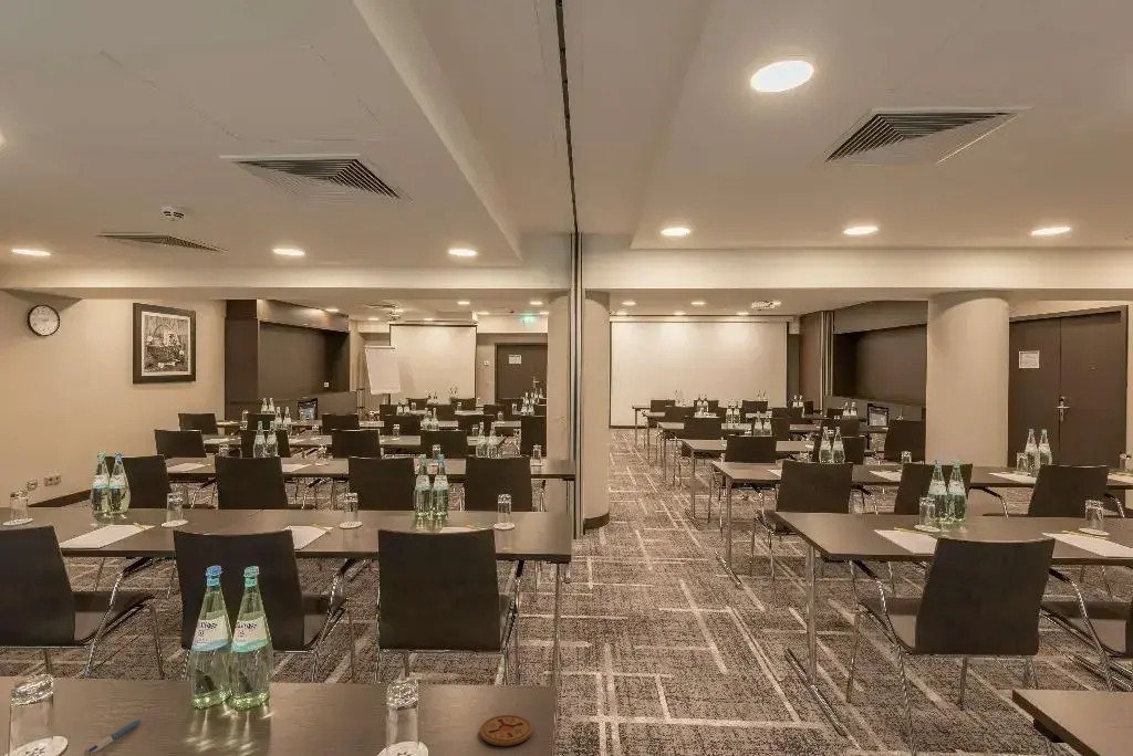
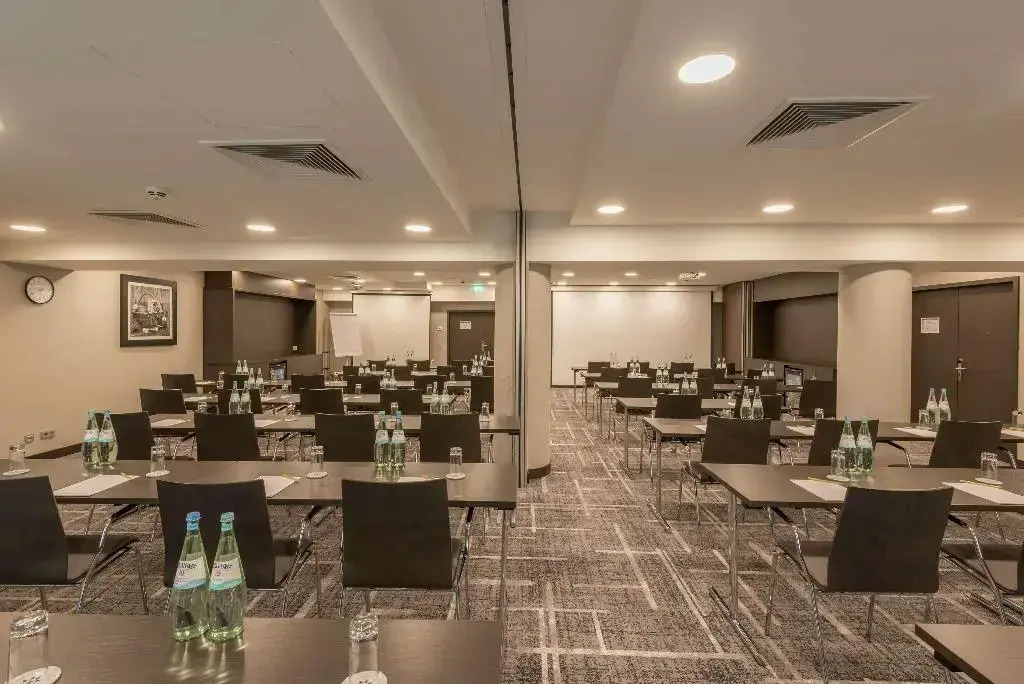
- coaster (506, 729)
- pen (115, 735)
